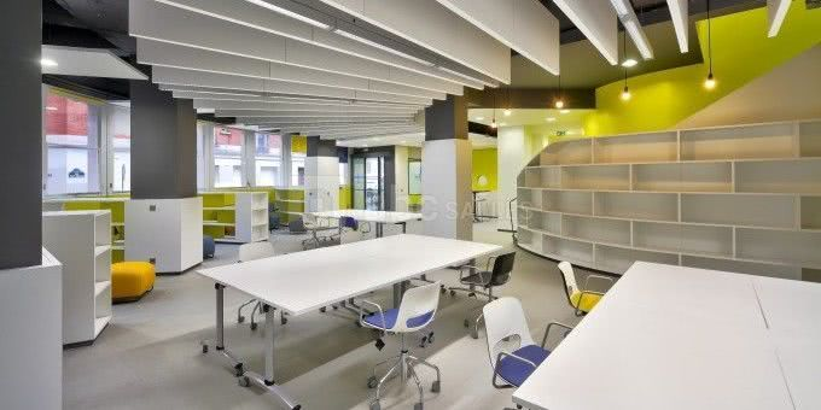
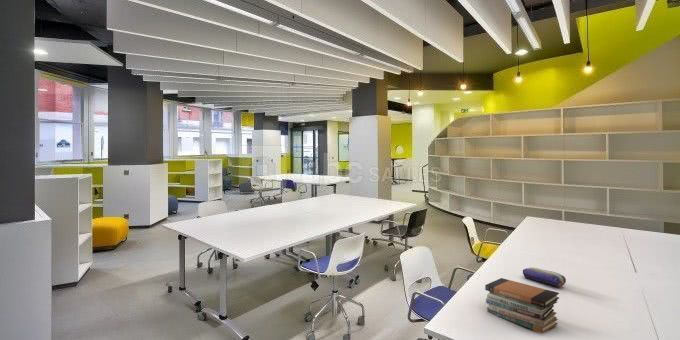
+ pencil case (543, 276)
+ book stack (520, 303)
